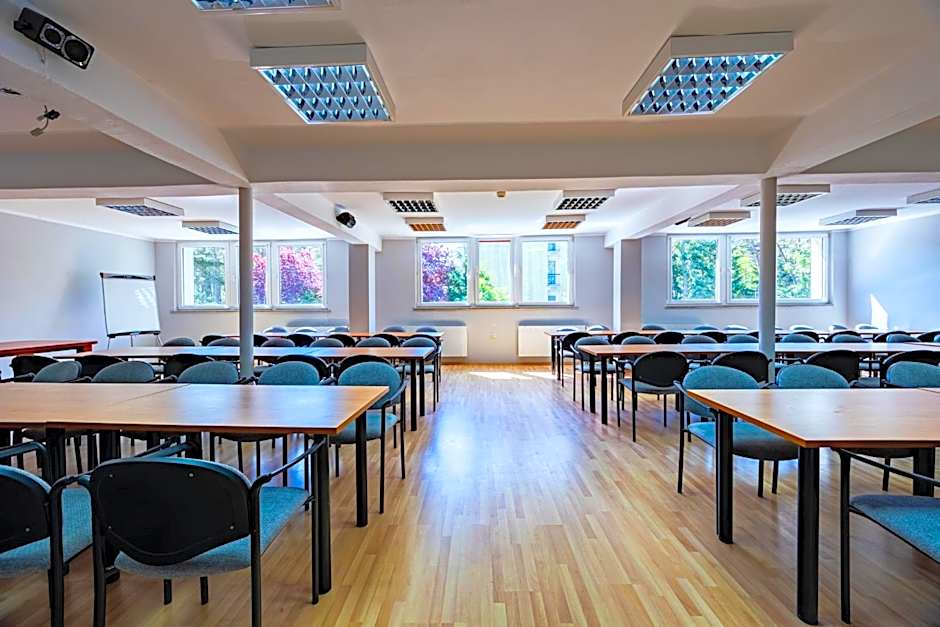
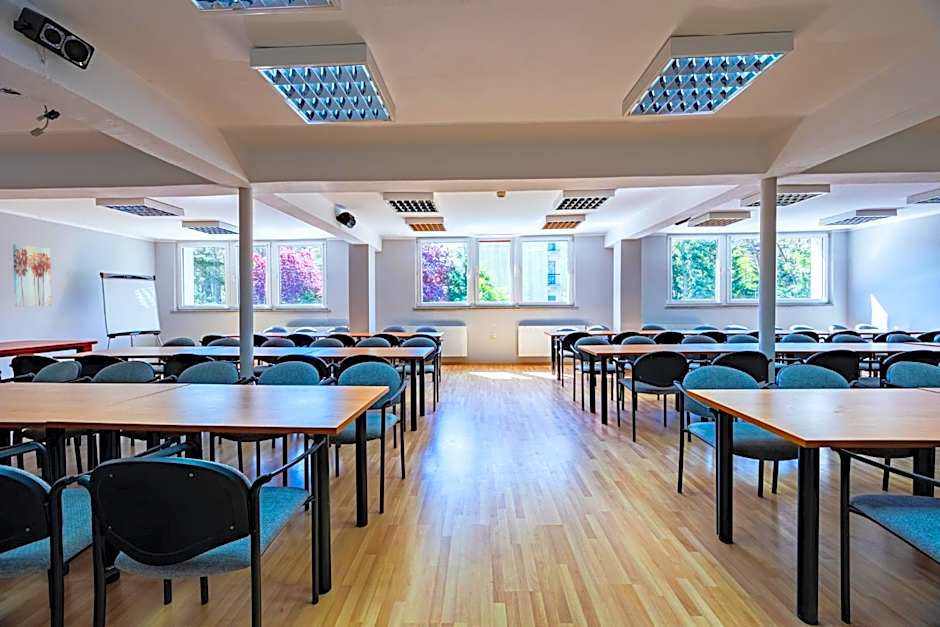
+ wall art (33, 276)
